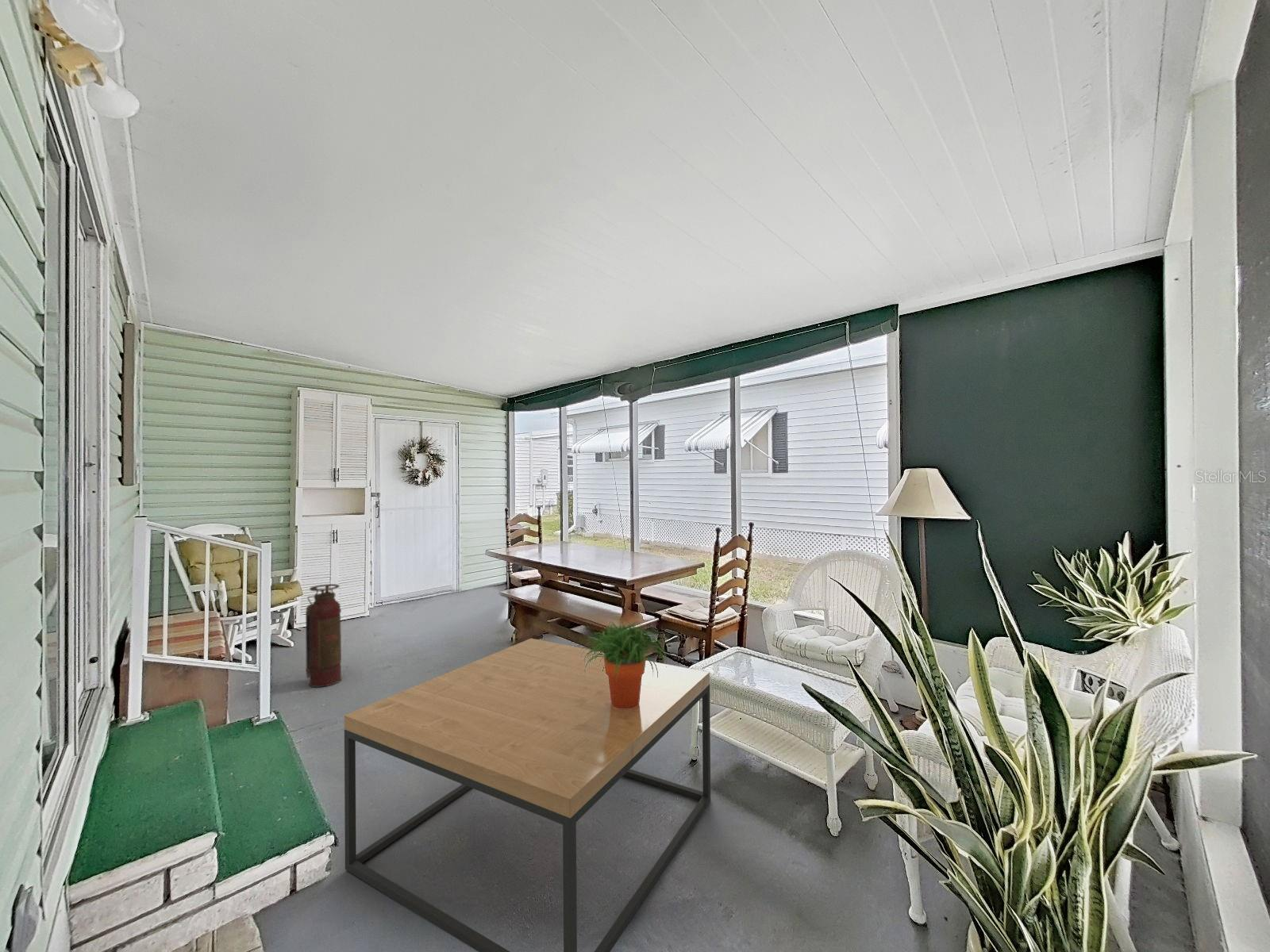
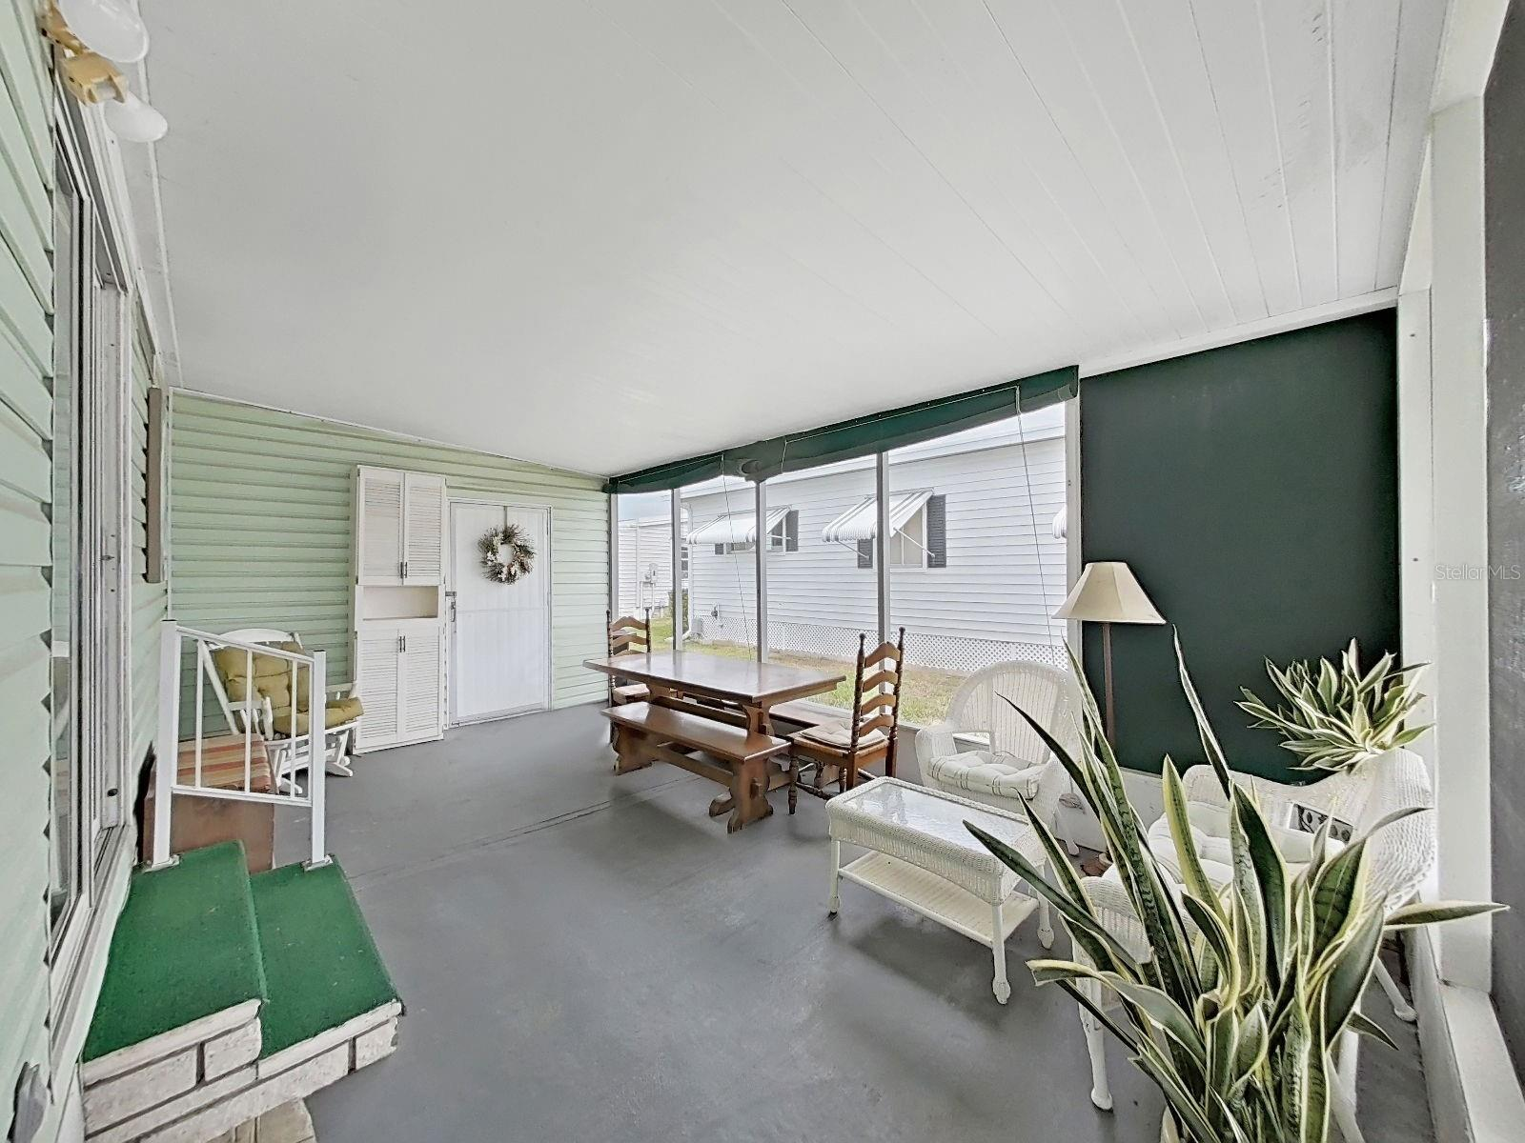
- potted plant (625, 662)
- coffee table (544, 762)
- fire extinguisher (323, 634)
